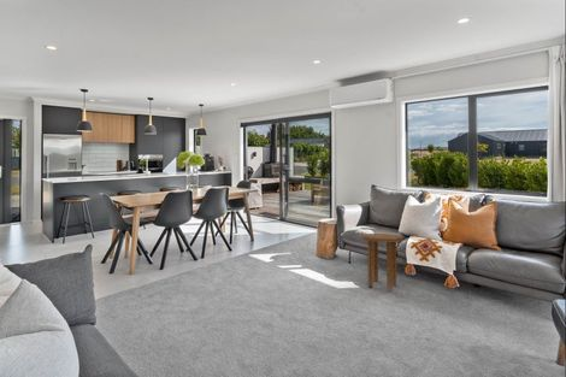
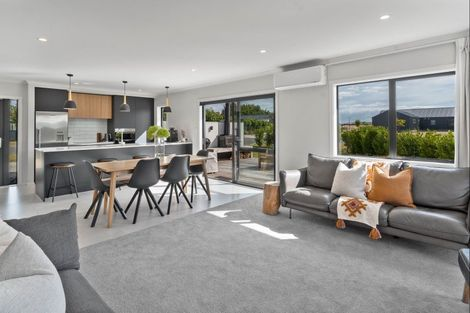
- side table (377, 260)
